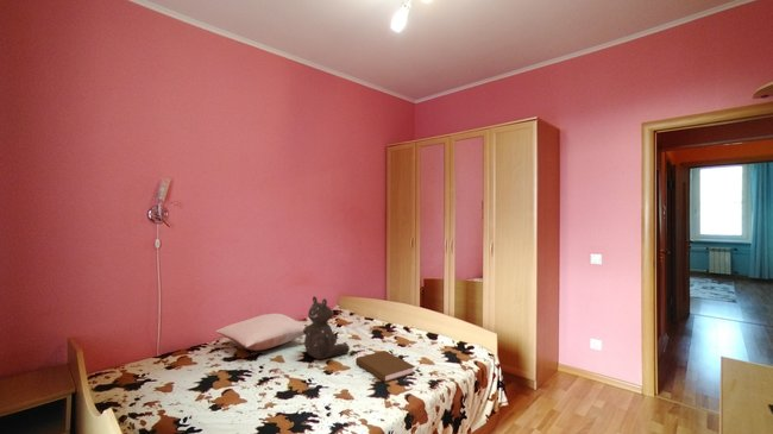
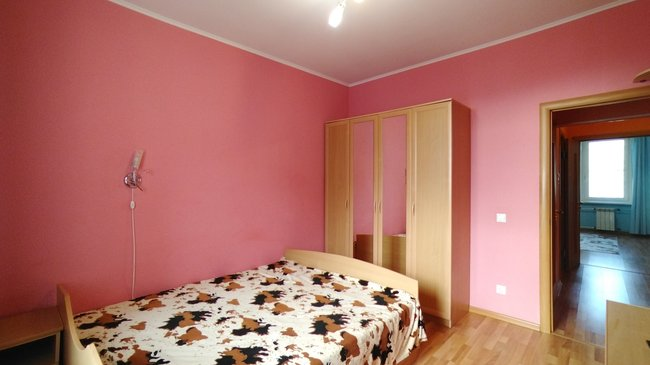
- book (384, 365)
- pillow (263, 331)
- teddy bear (326, 325)
